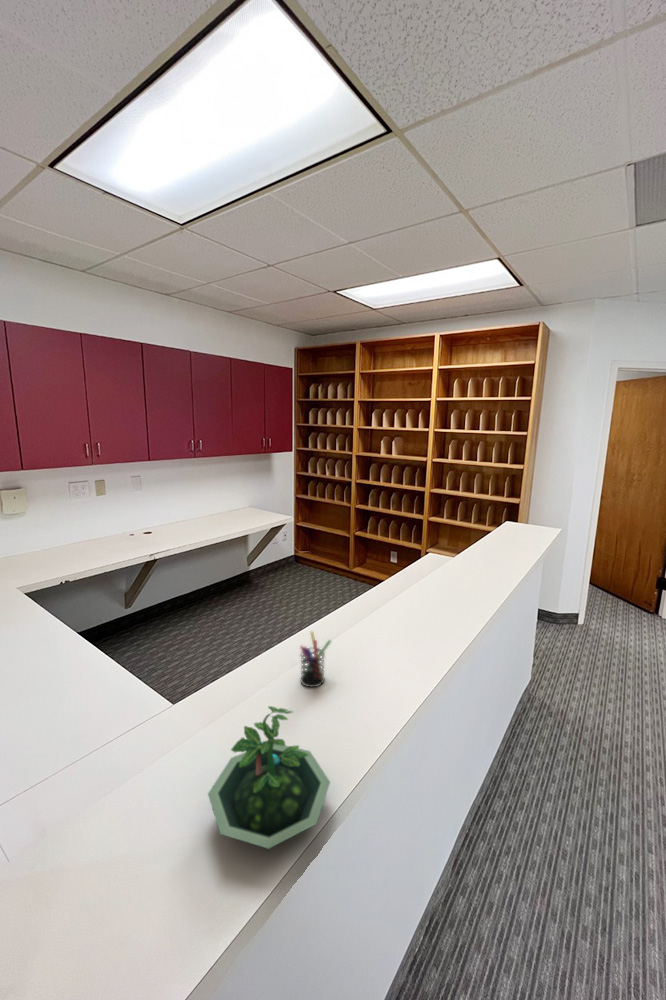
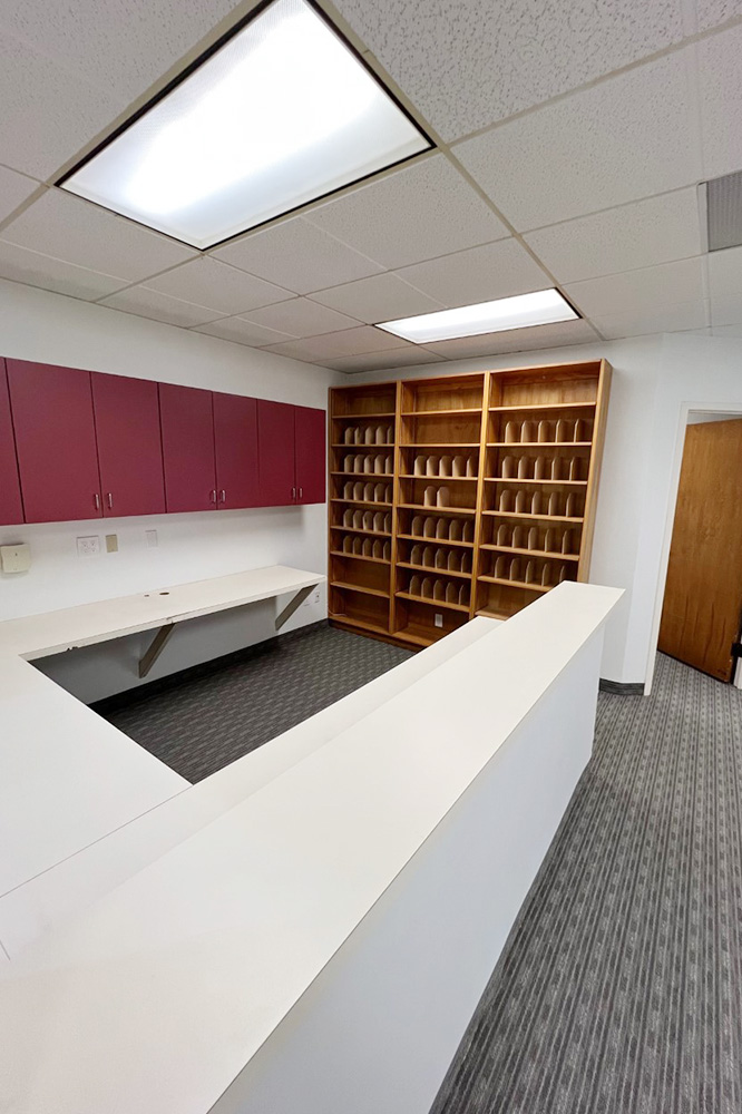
- pen holder (315, 657)
- terrarium (269, 731)
